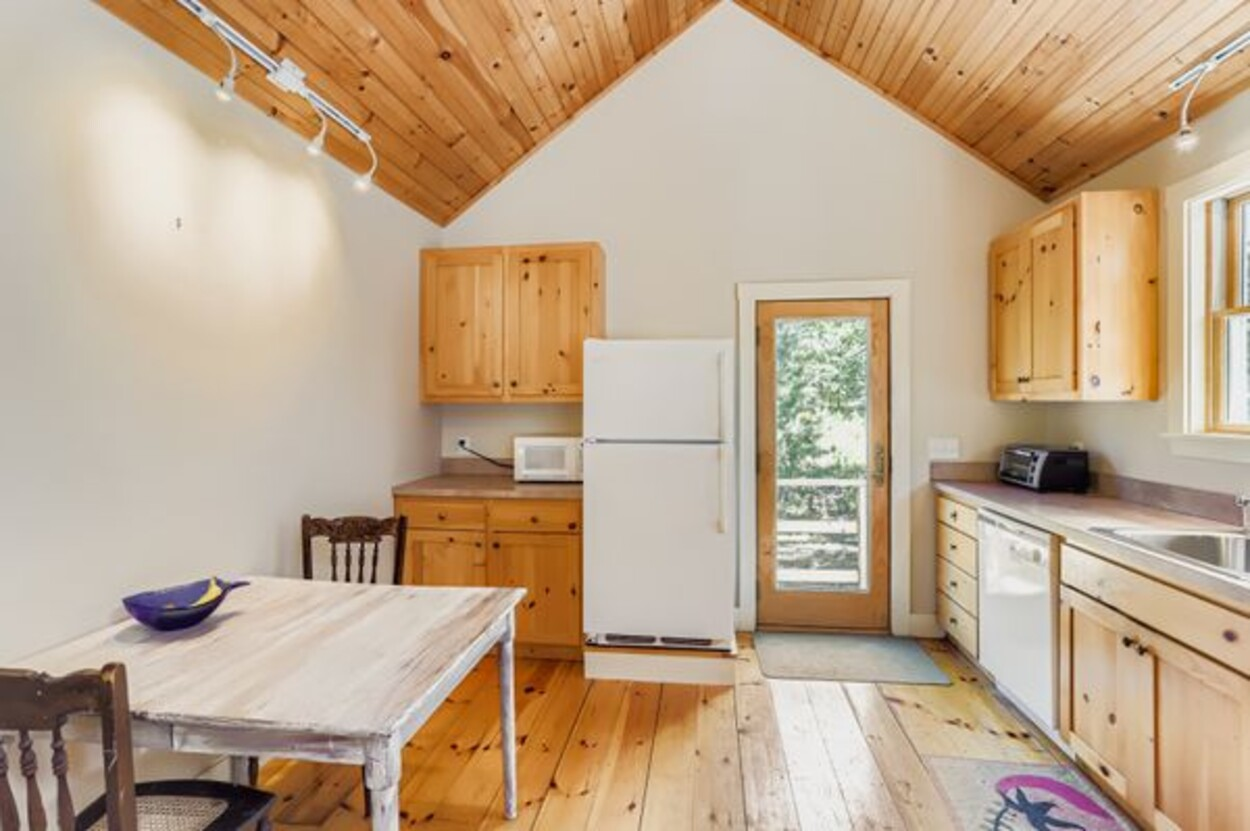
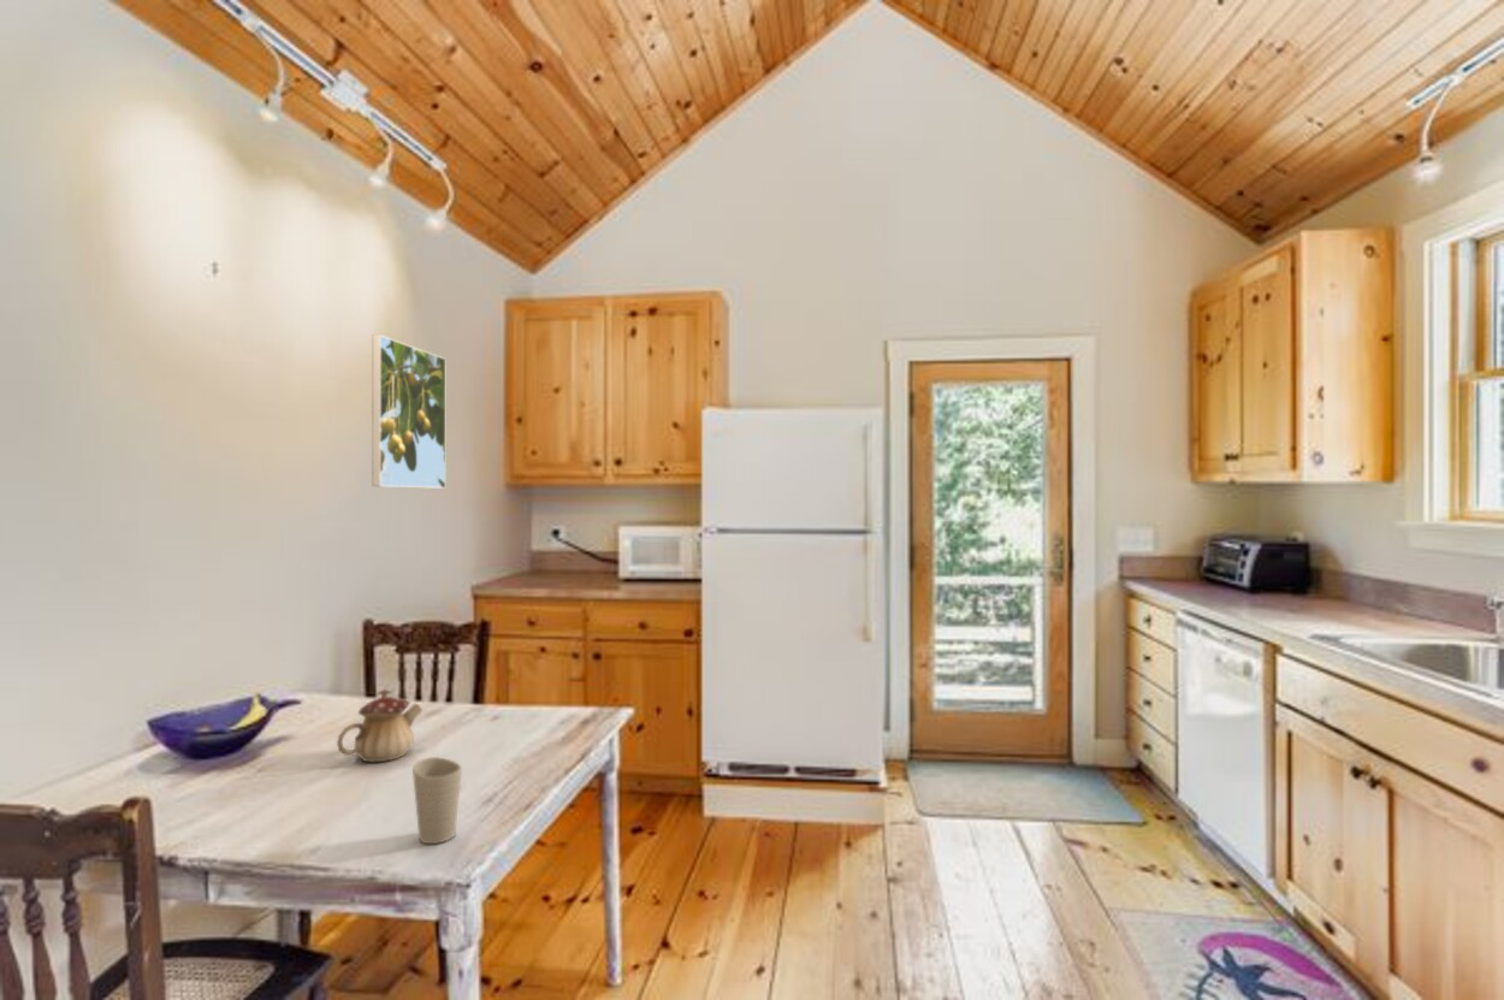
+ cup (437, 799)
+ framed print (411, 416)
+ teapot (380, 722)
